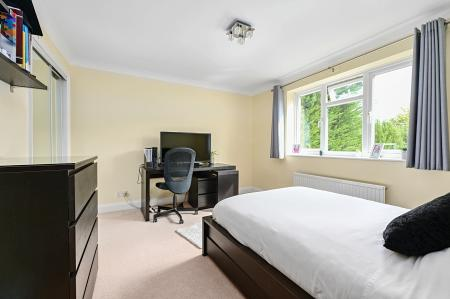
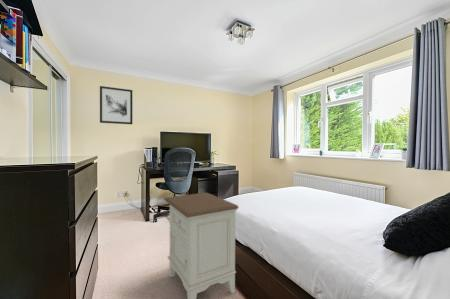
+ nightstand (198, 242)
+ wall art (116, 105)
